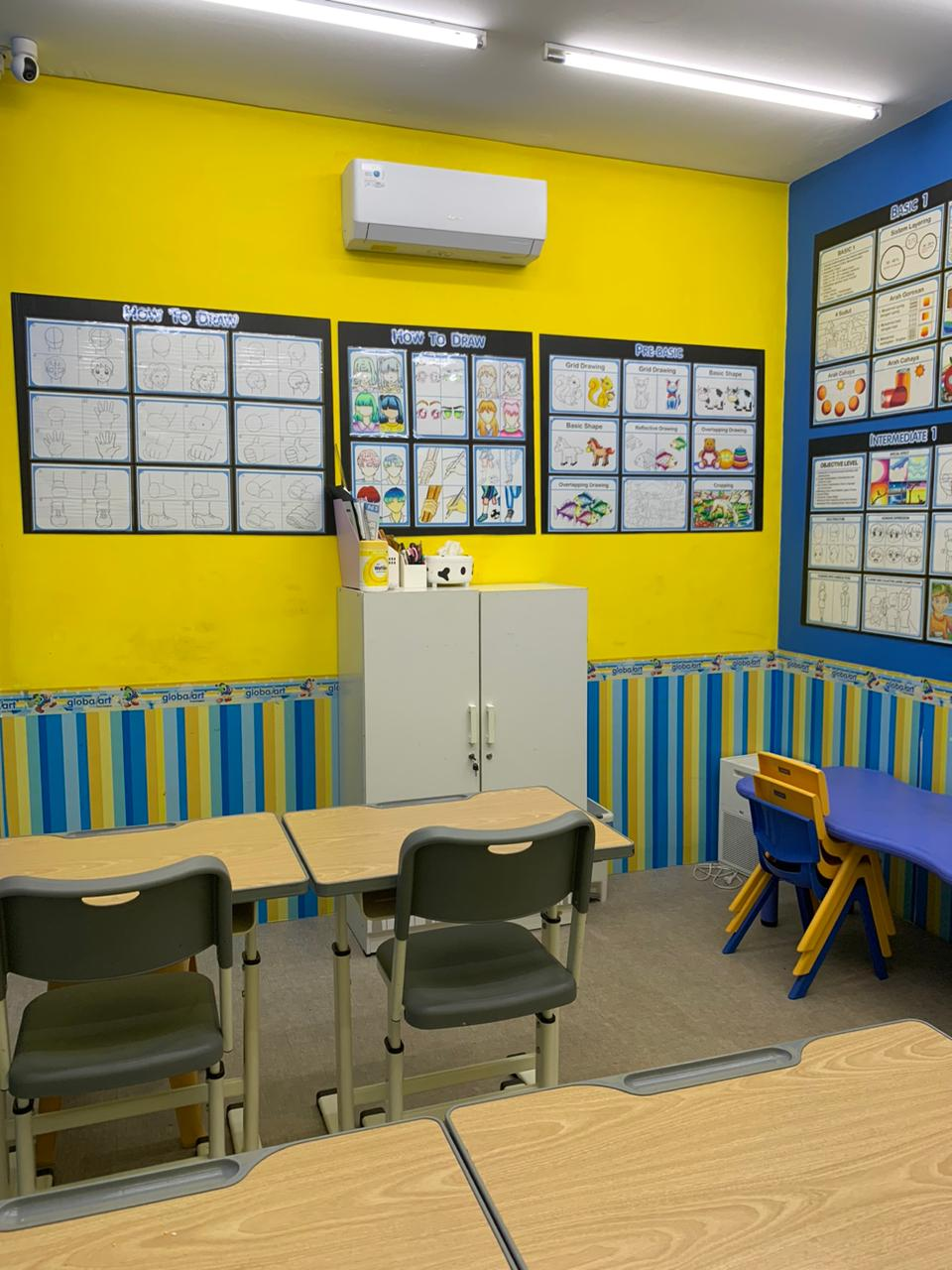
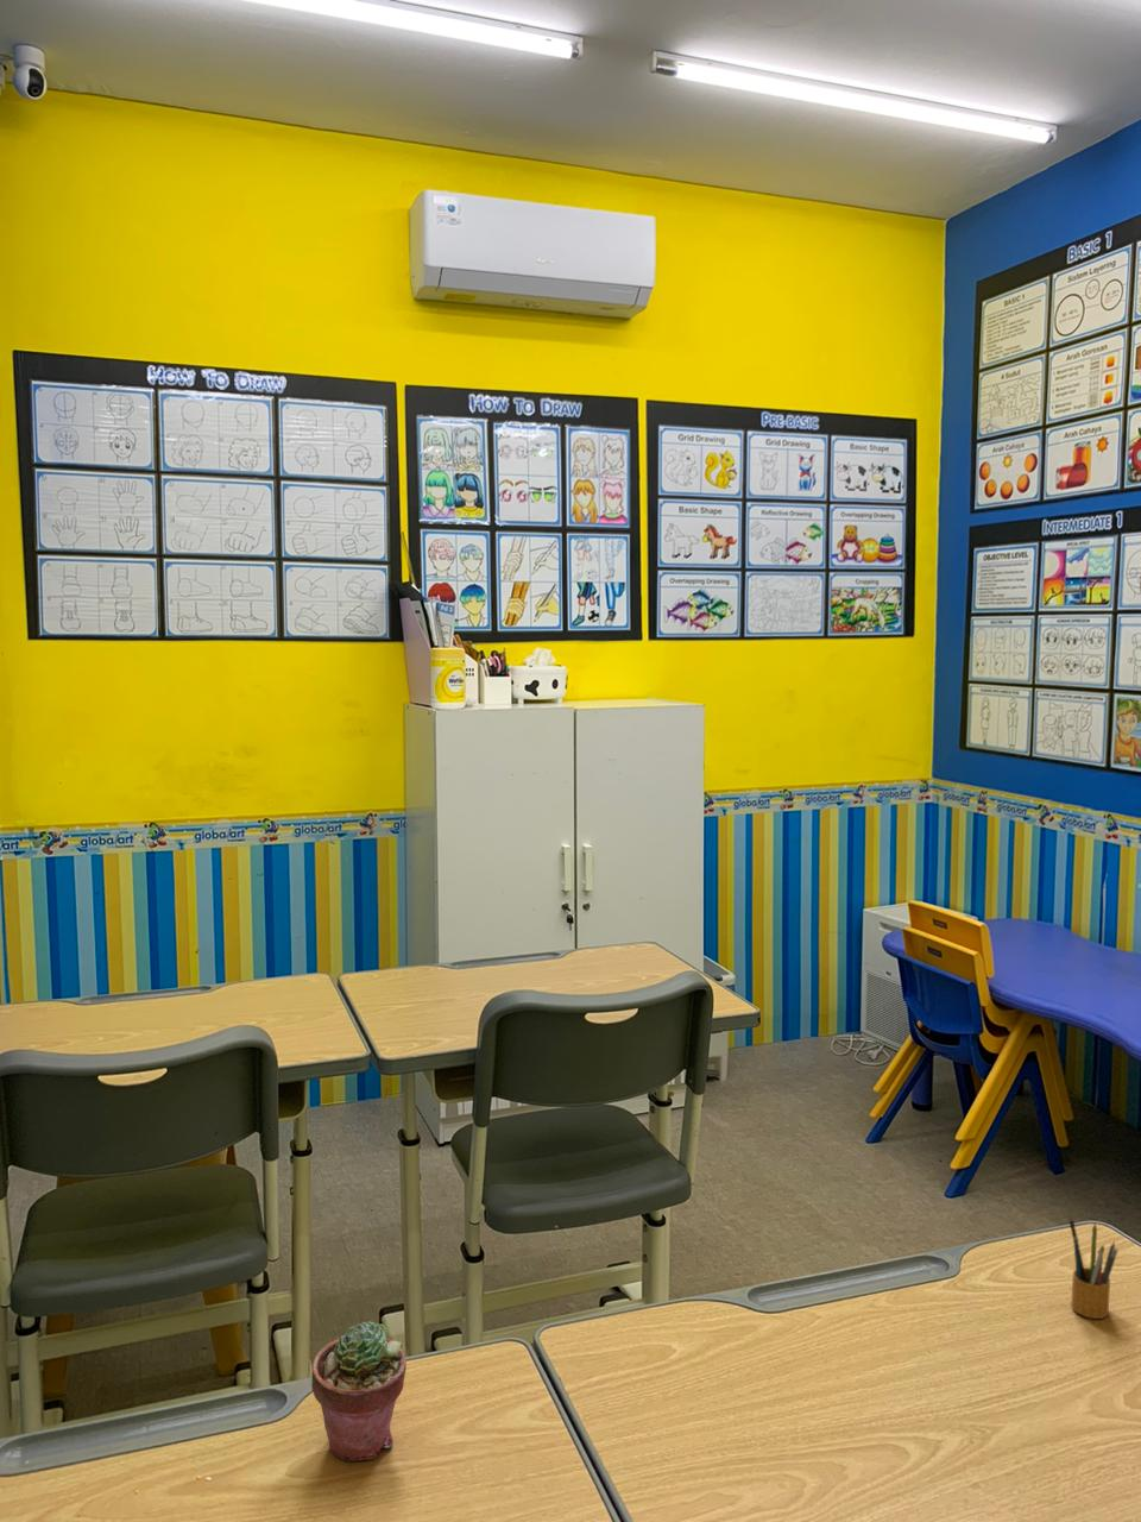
+ pencil box (1088, 1268)
+ potted succulent (358, 1384)
